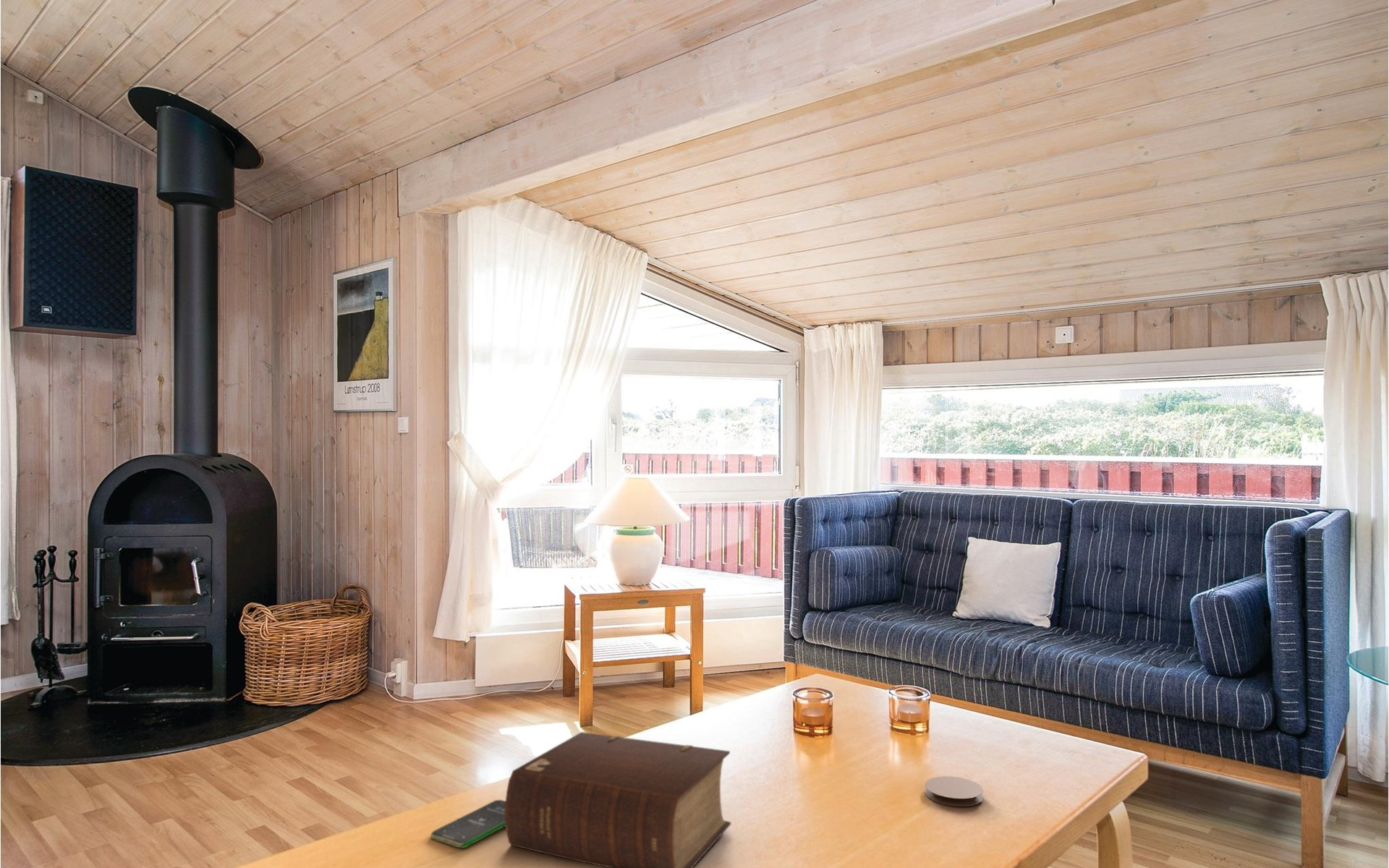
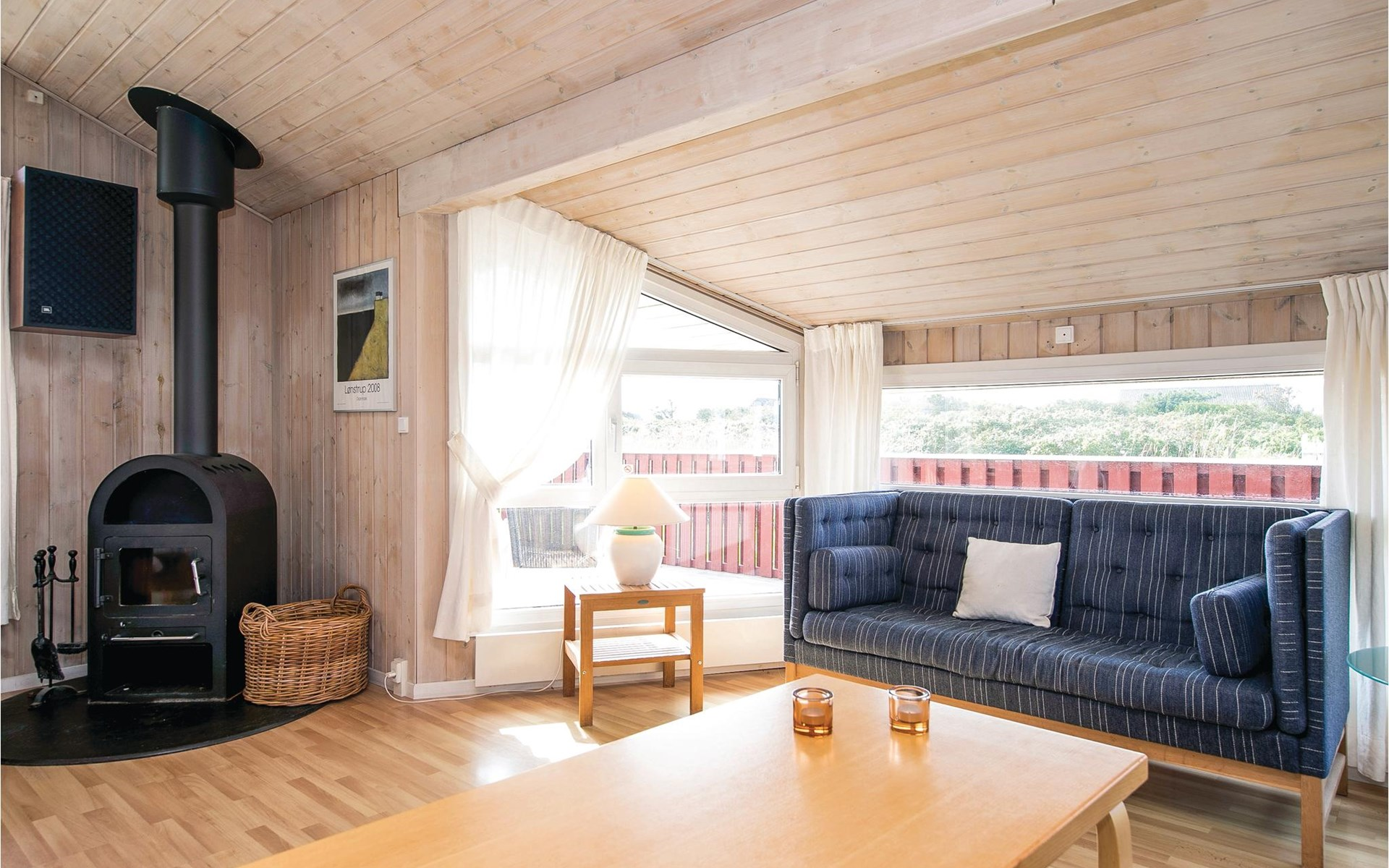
- bible (622, 799)
- smartphone (481, 822)
- coaster (953, 791)
